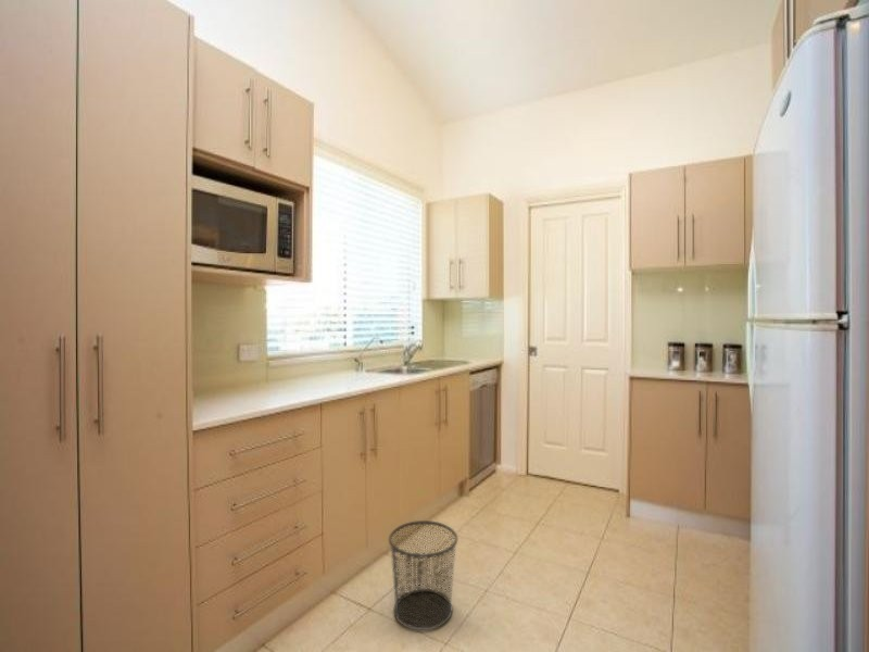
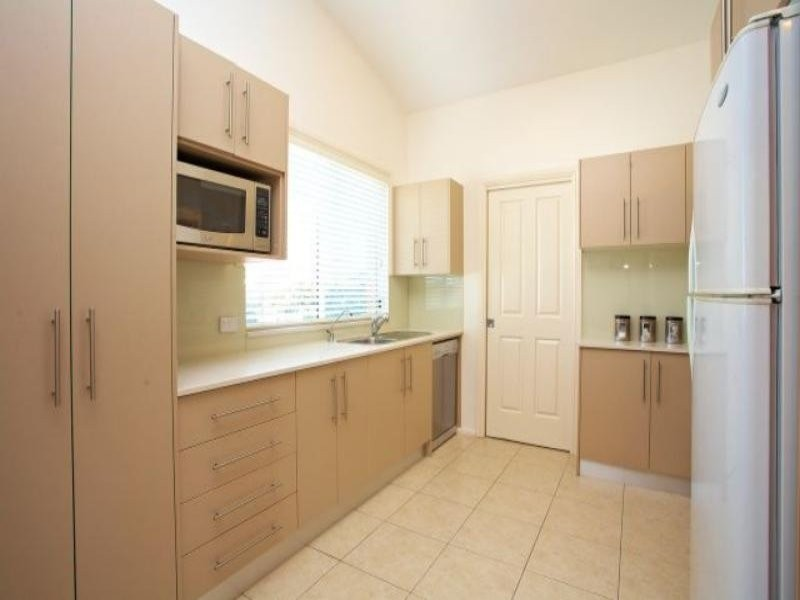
- trash can (423, 573)
